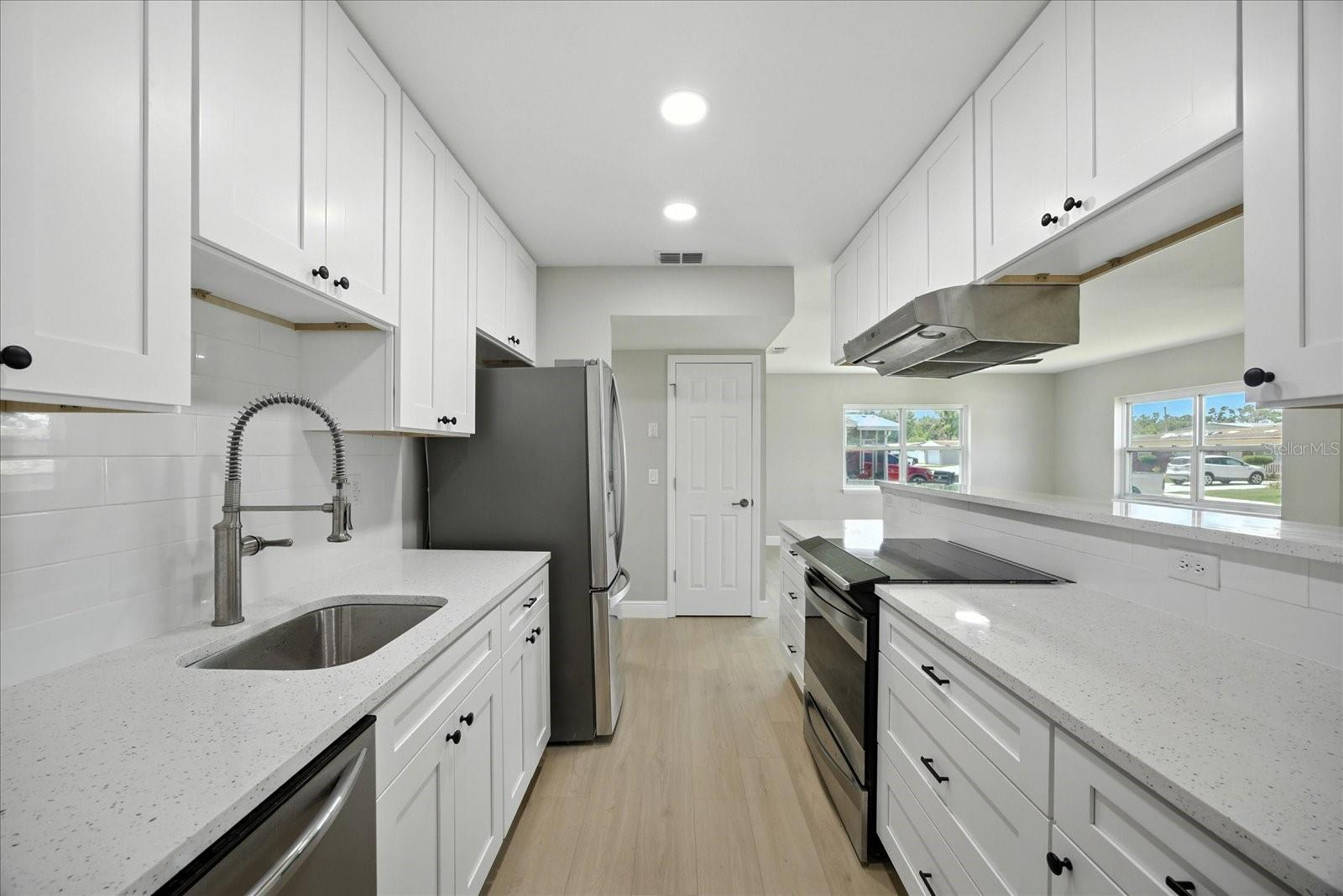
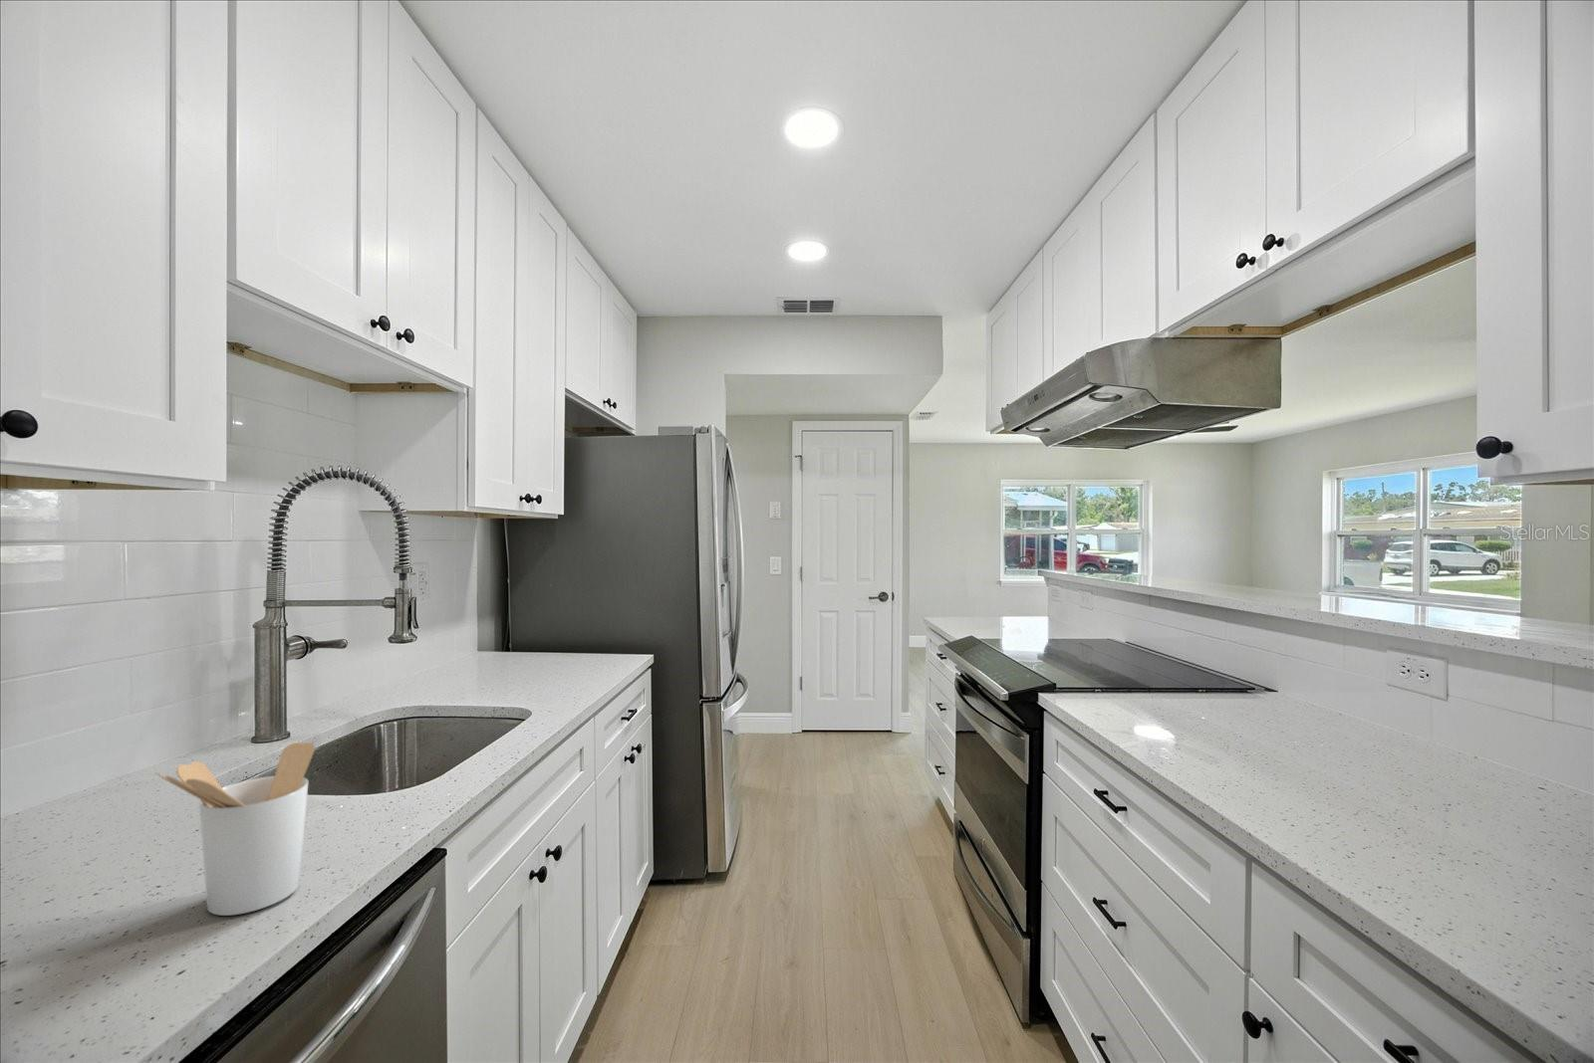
+ utensil holder (235, 827)
